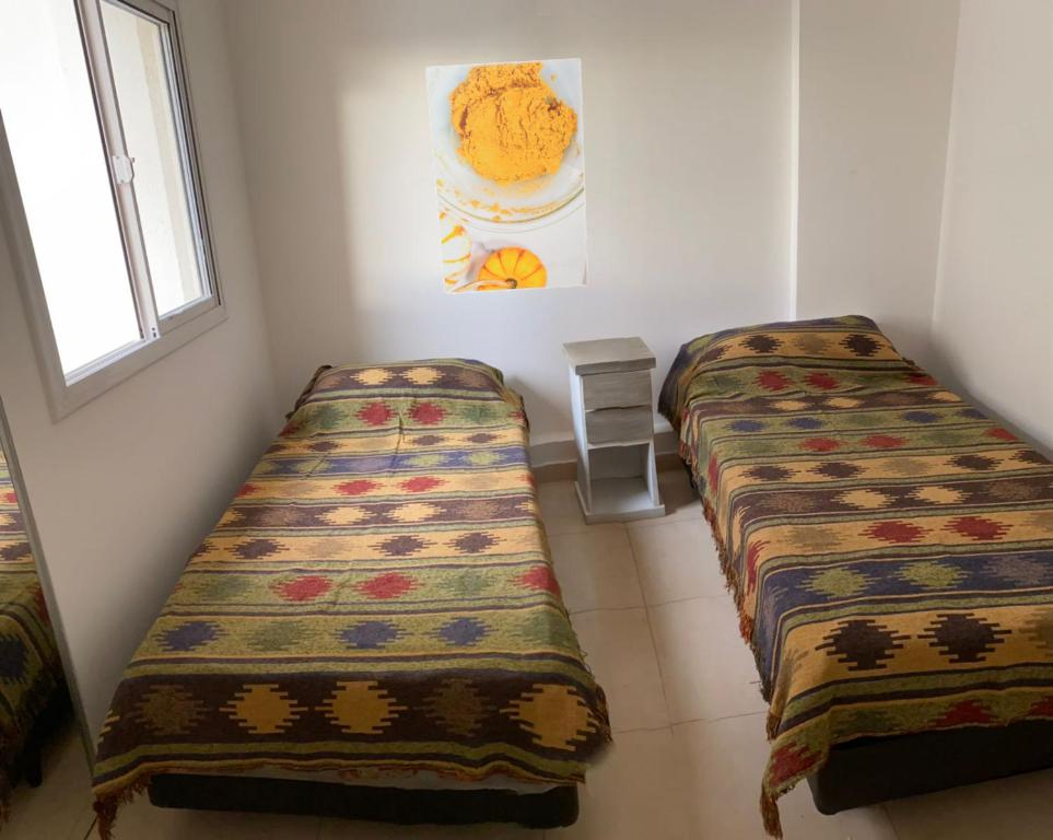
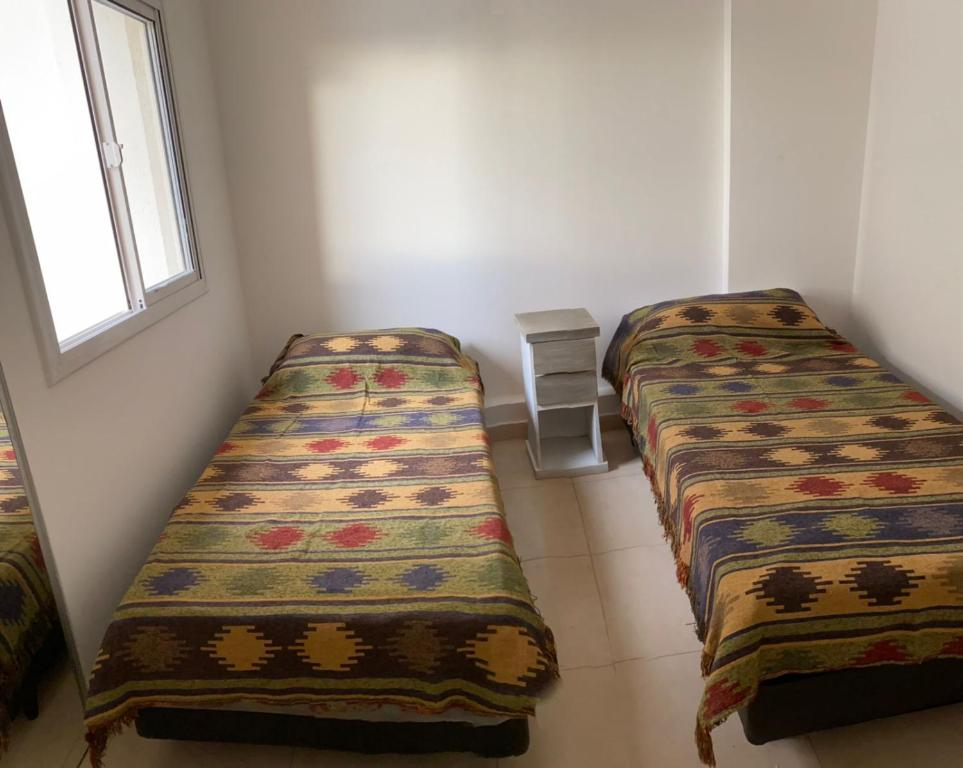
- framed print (510, 180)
